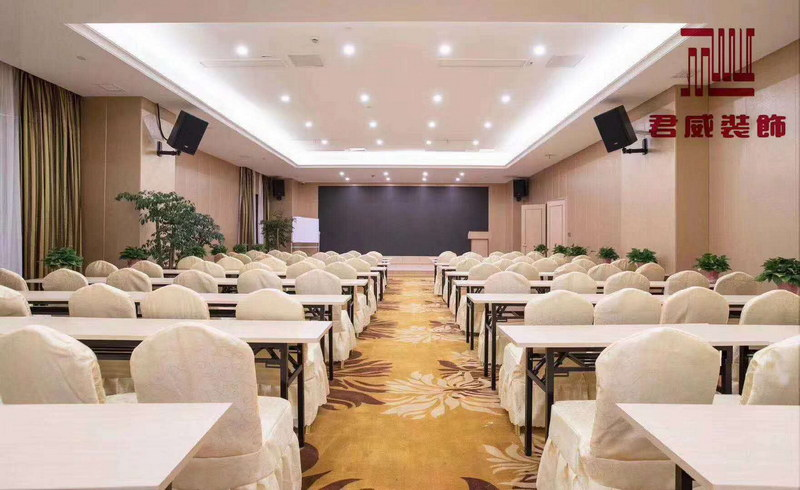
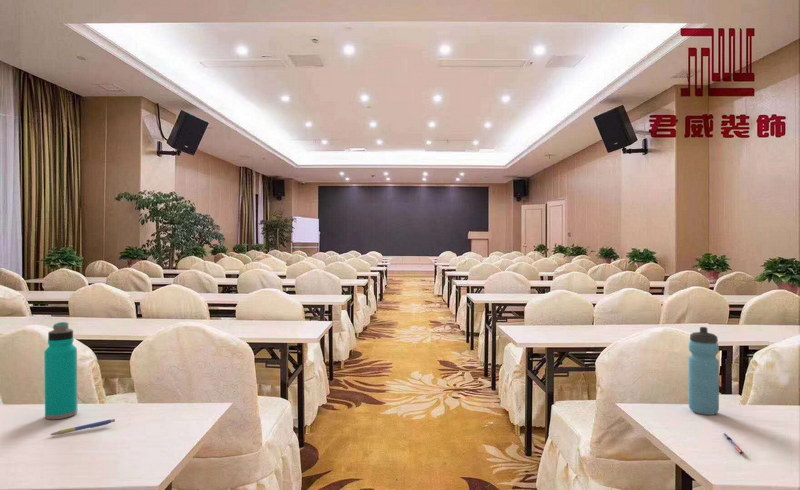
+ pen (732, 442)
+ pen (83, 427)
+ water bottle (703, 369)
+ water bottle (61, 369)
